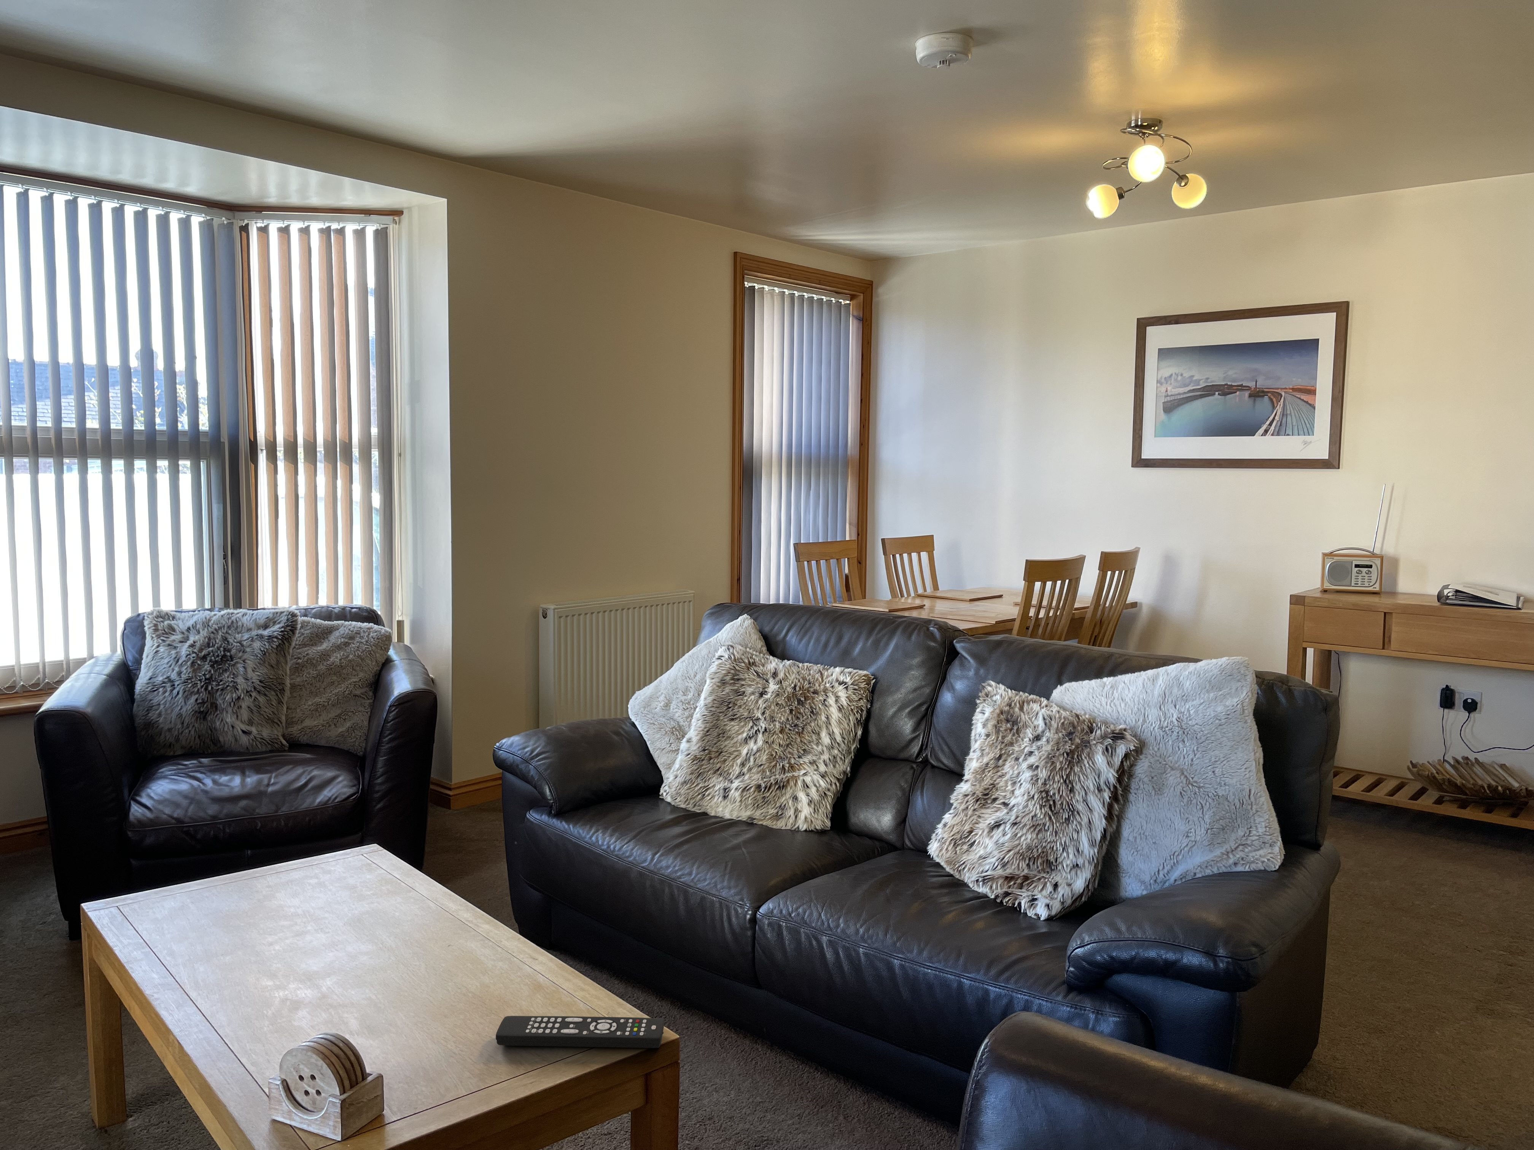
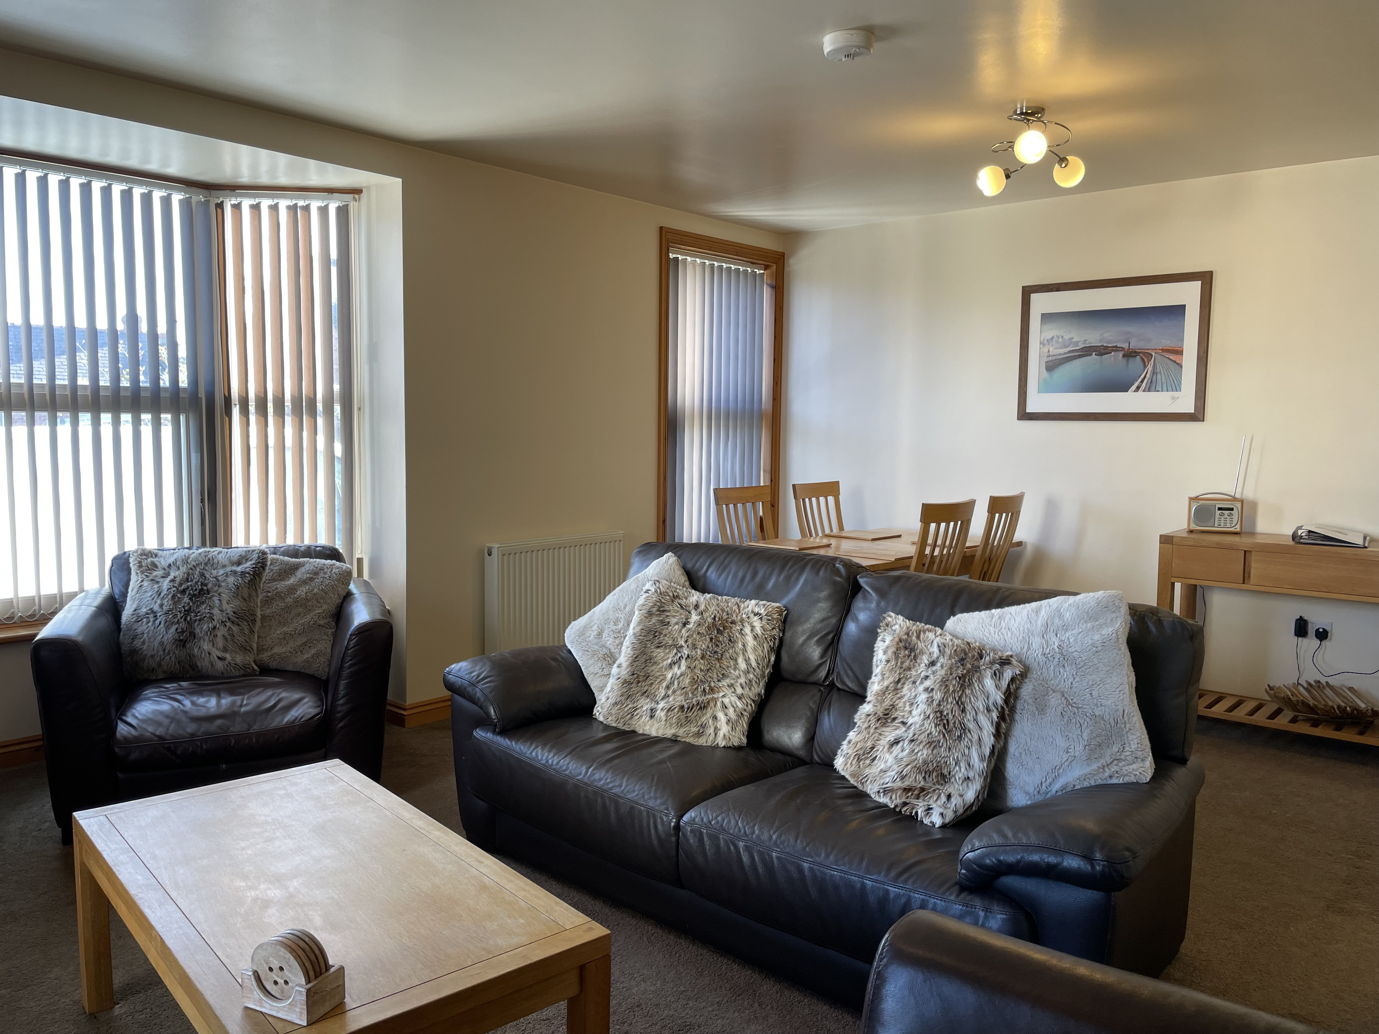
- remote control (581, 1033)
